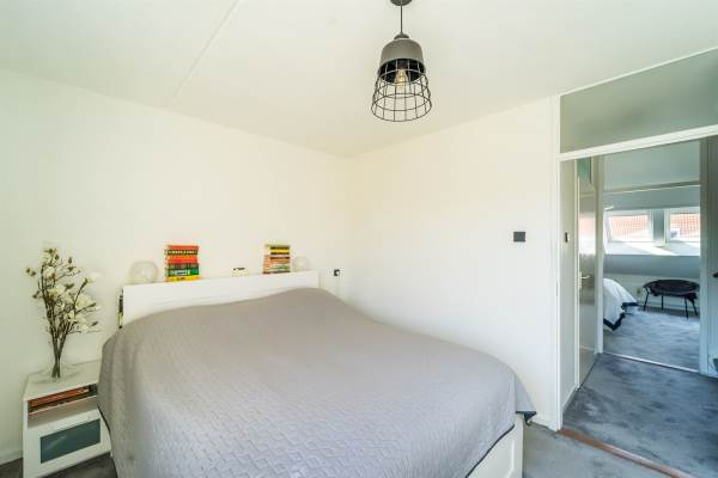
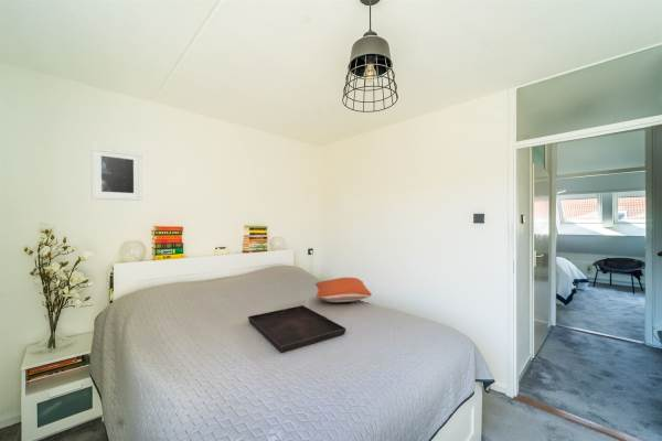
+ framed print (117, 174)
+ serving tray (293, 324)
+ pillow (341, 289)
